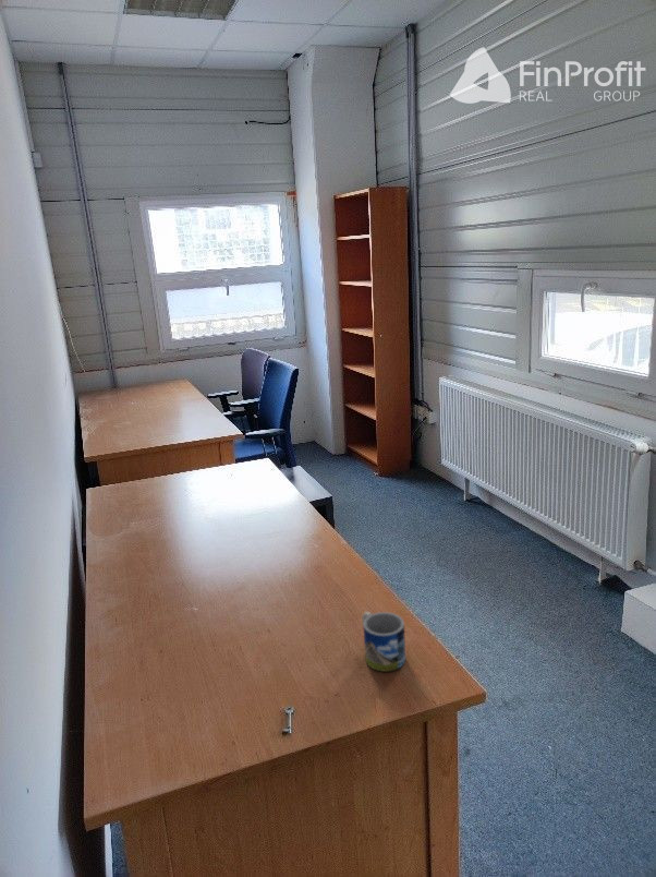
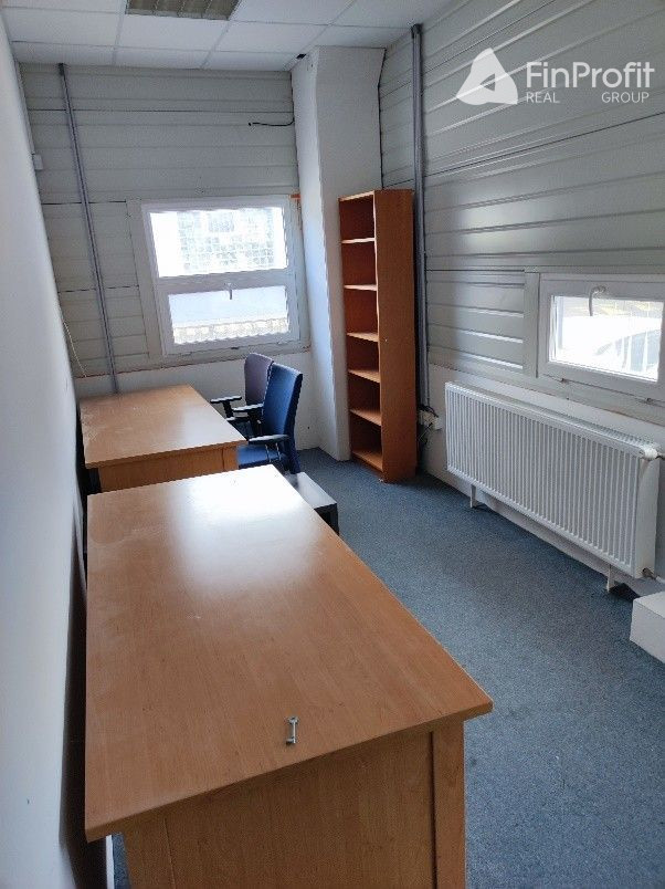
- mug (379, 636)
